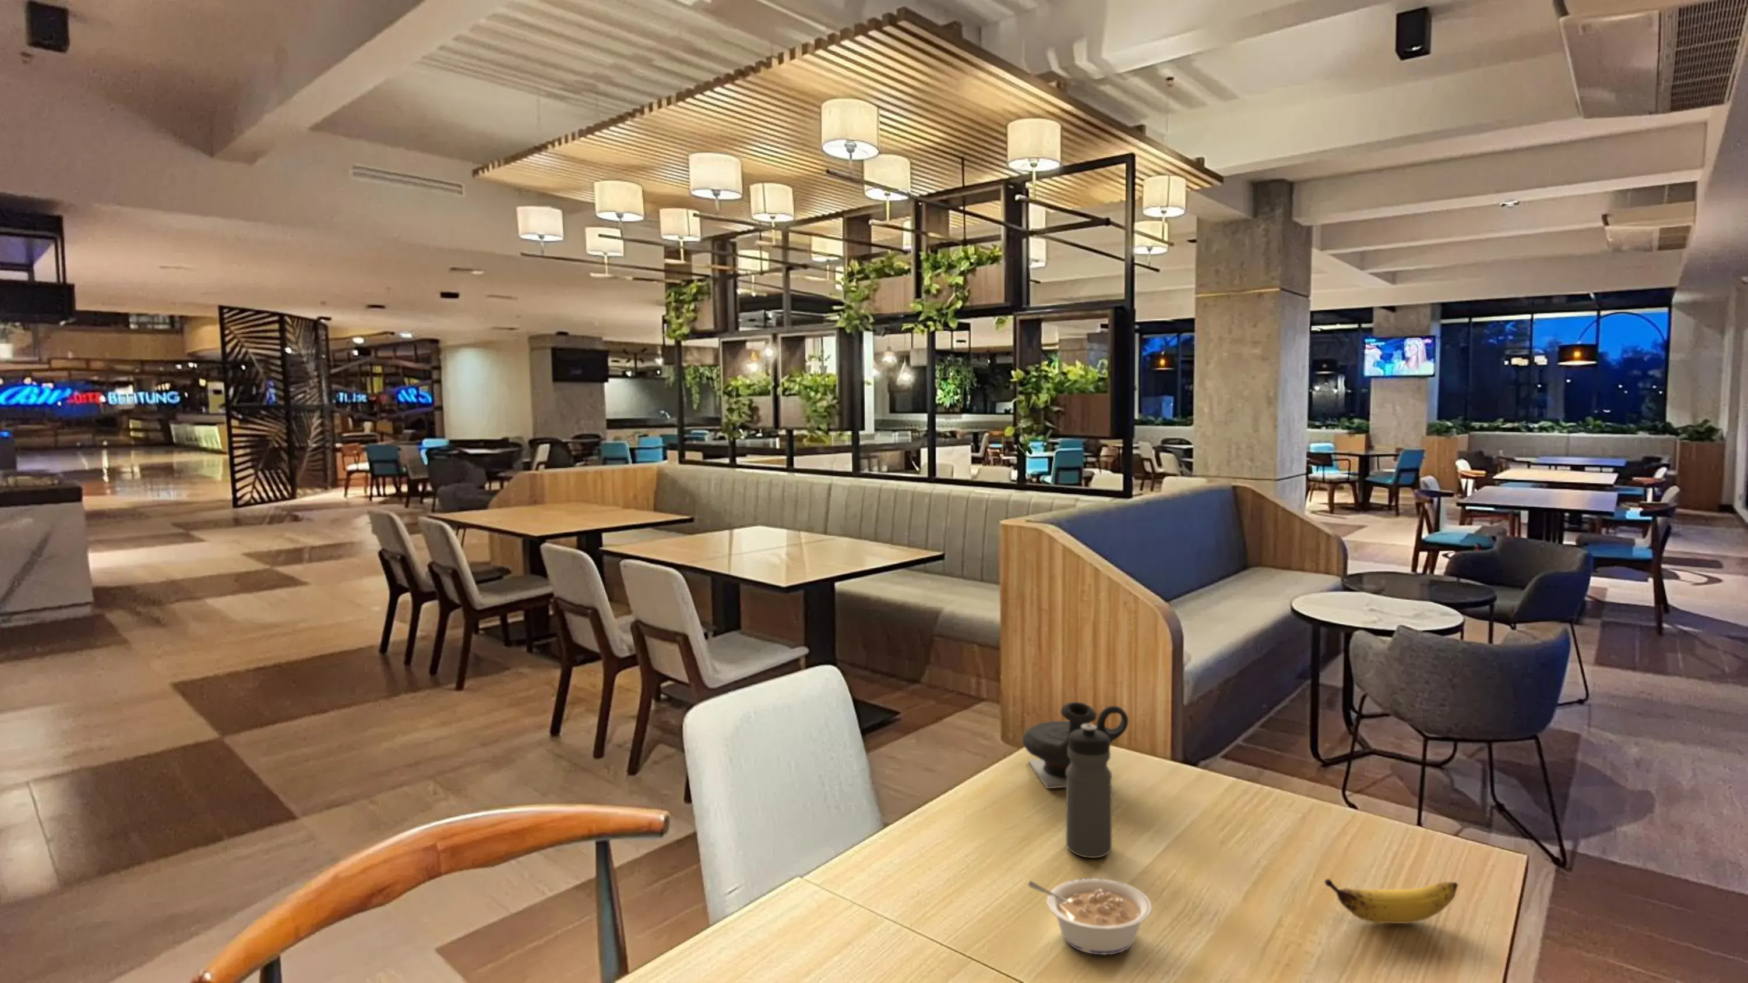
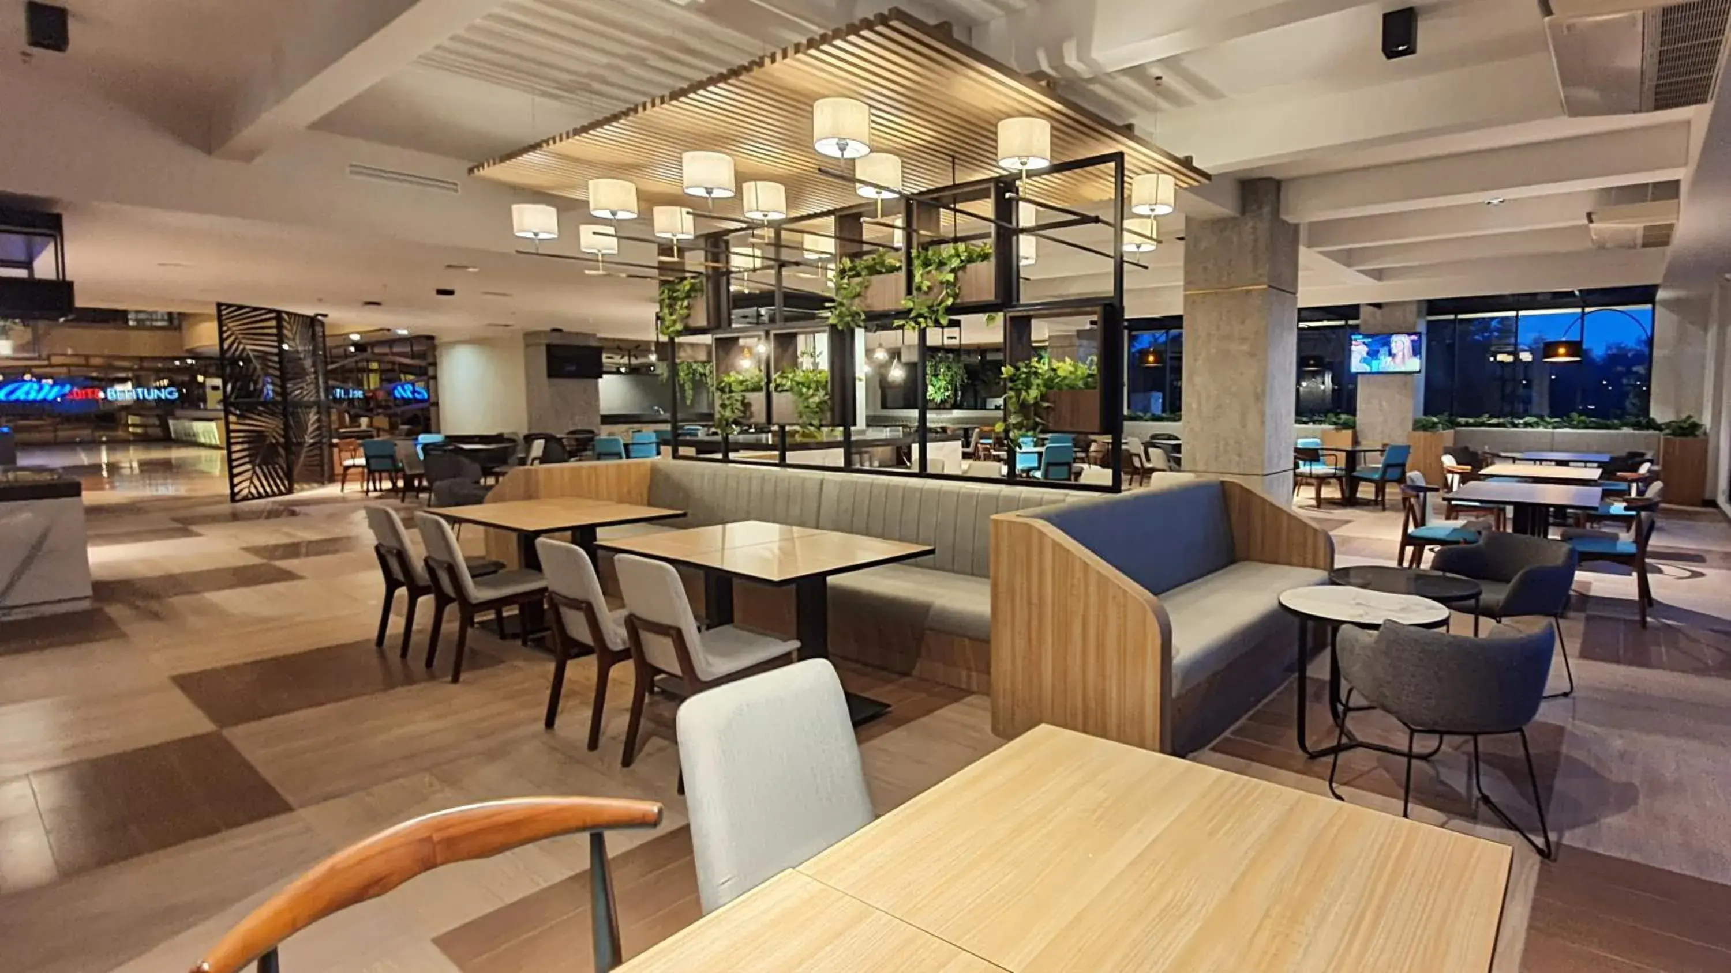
- legume (1094, 916)
- water bottle (1089, 786)
- banana (1390, 898)
- teapot (1079, 729)
